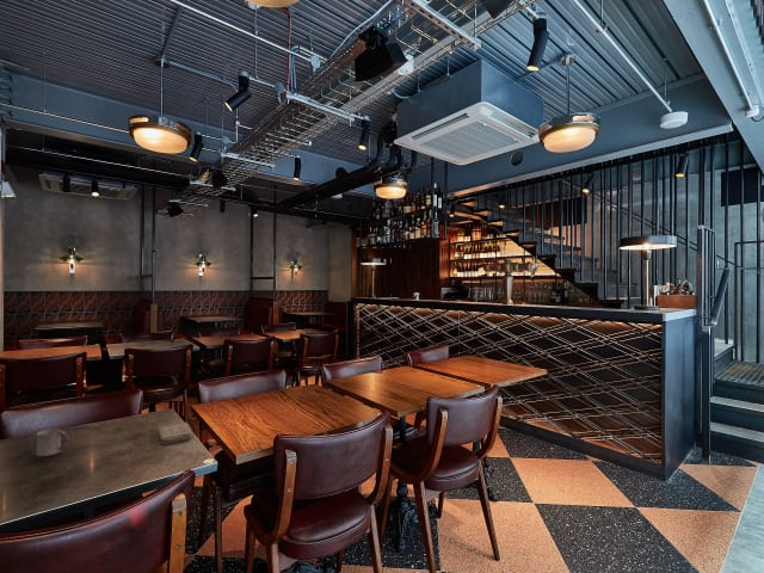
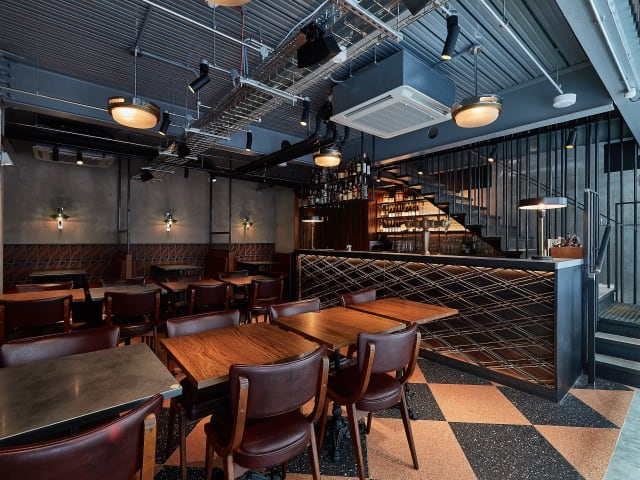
- cup (53, 442)
- washcloth (174, 432)
